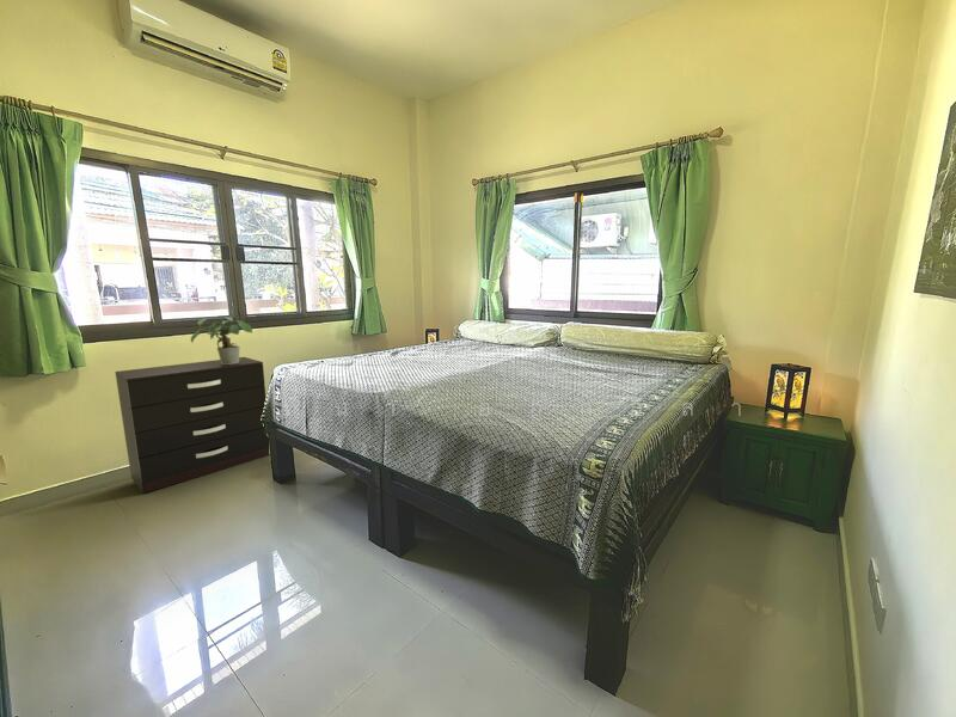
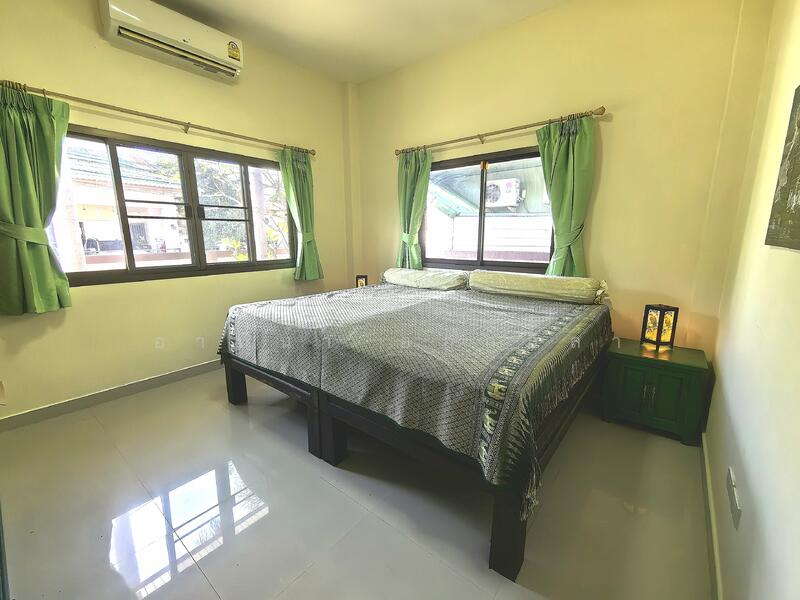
- dresser (201, 417)
- potted plant (220, 339)
